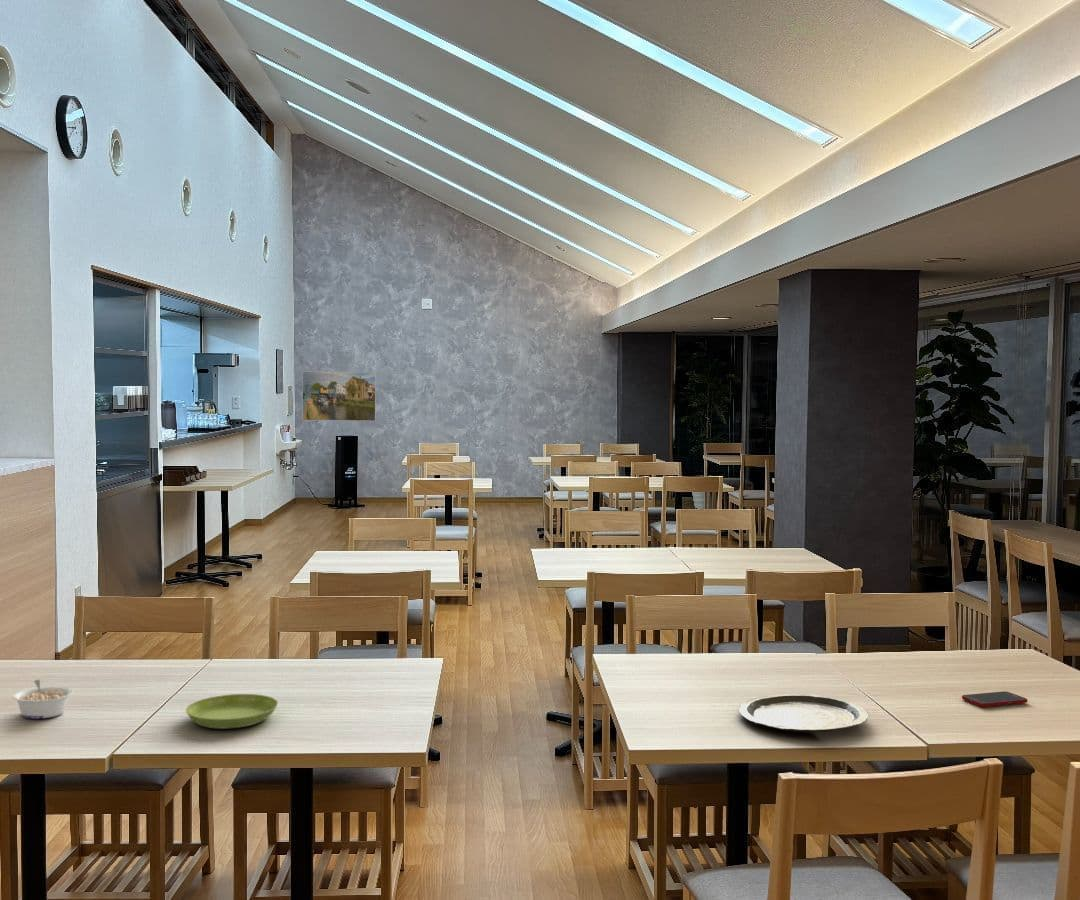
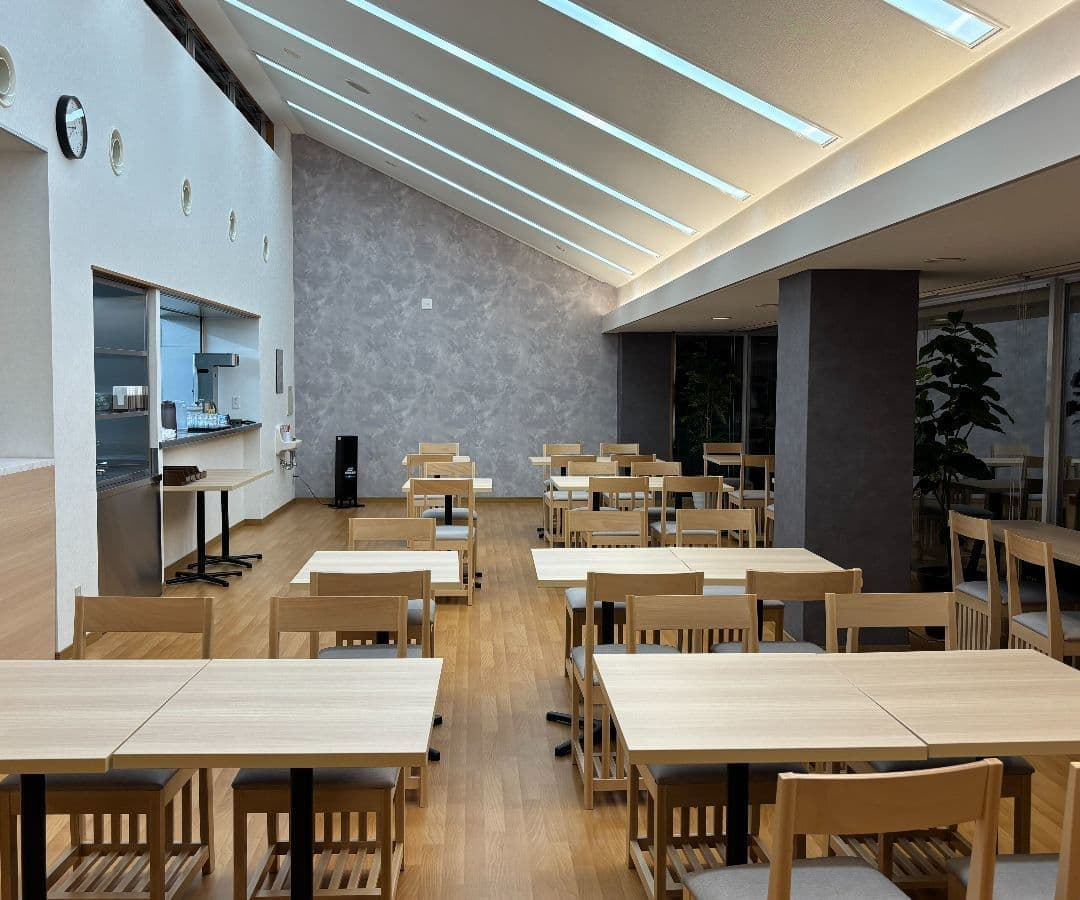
- cell phone (994, 699)
- saucer (232, 712)
- legume (41, 701)
- plate (802, 713)
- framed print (339, 396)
